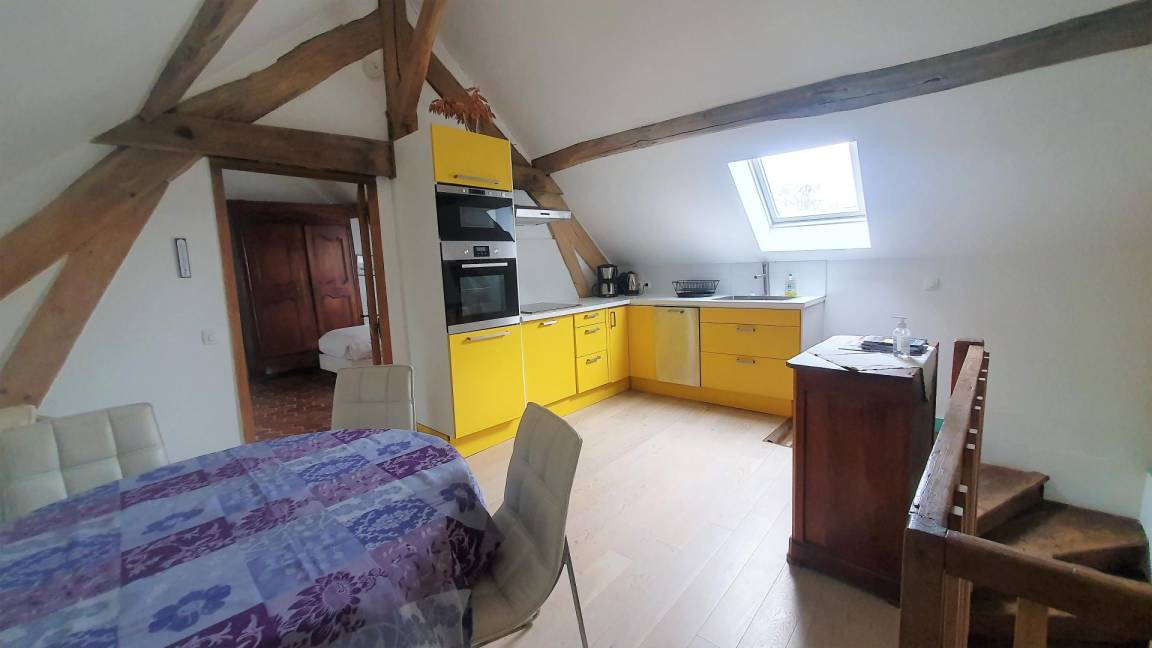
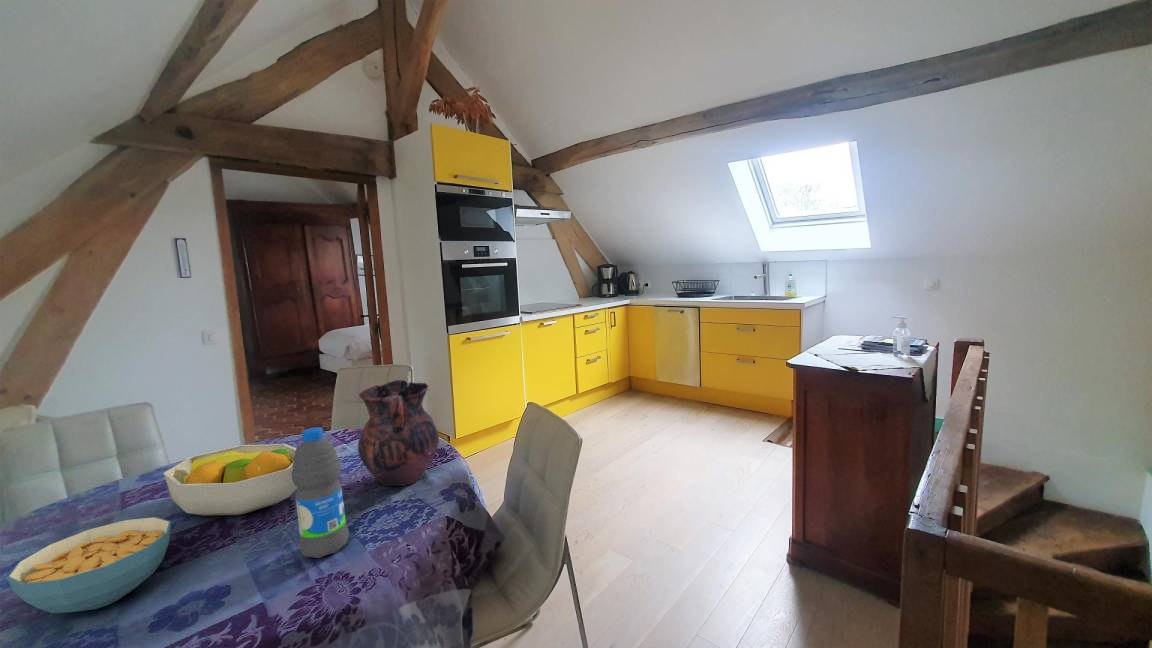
+ water bottle (318, 489)
+ vase (399, 433)
+ cereal bowl (100, 572)
+ fruit bowl (239, 472)
